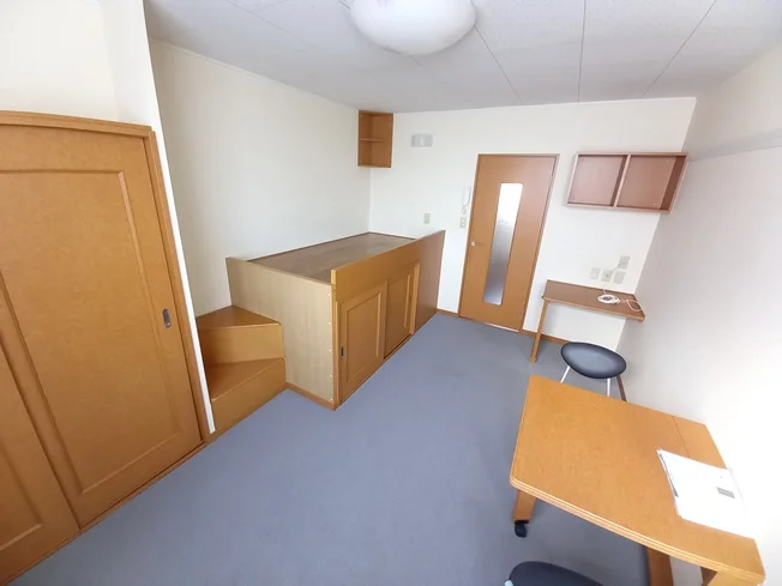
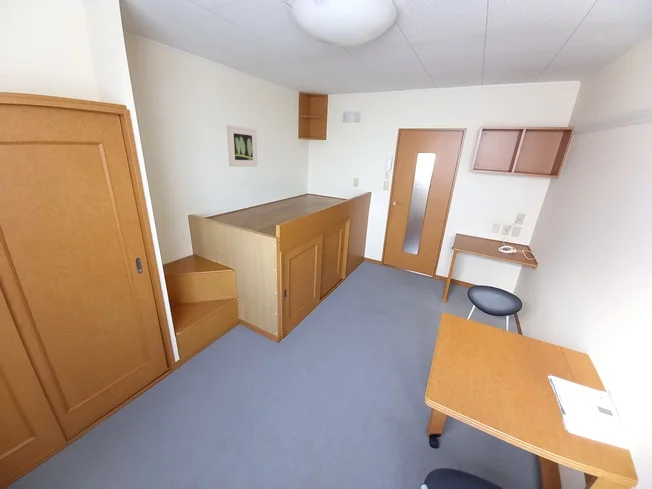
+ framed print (243, 147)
